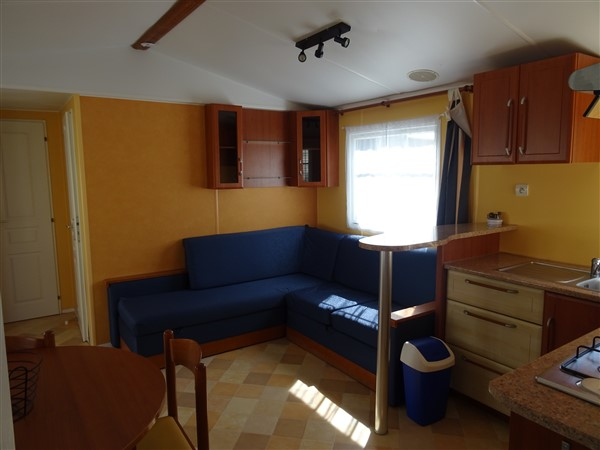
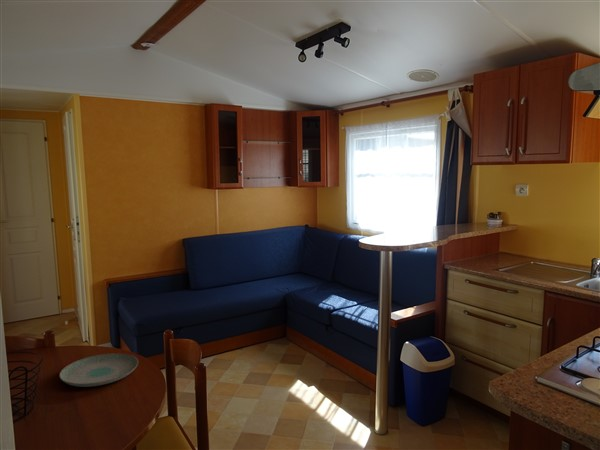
+ plate (100, 369)
